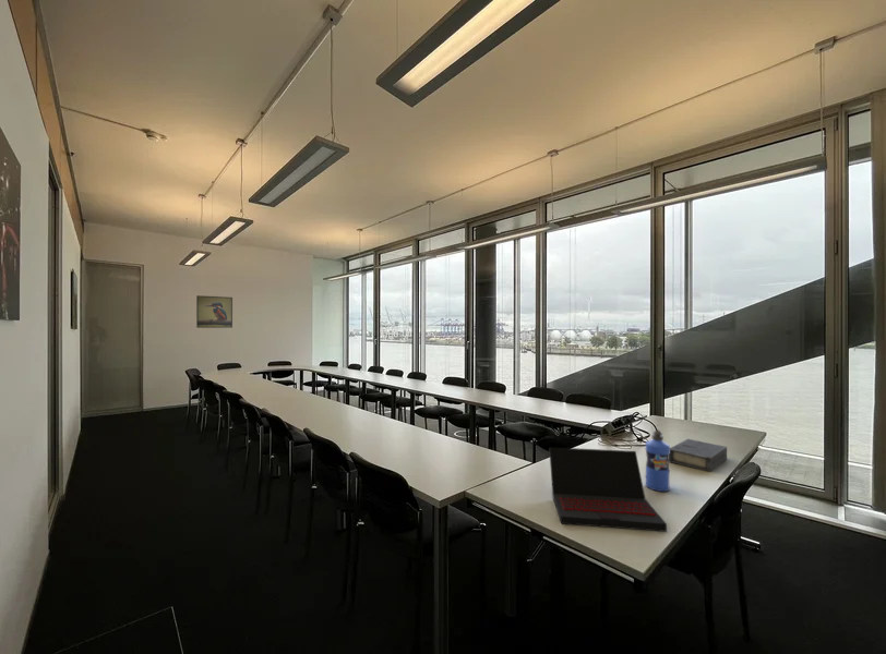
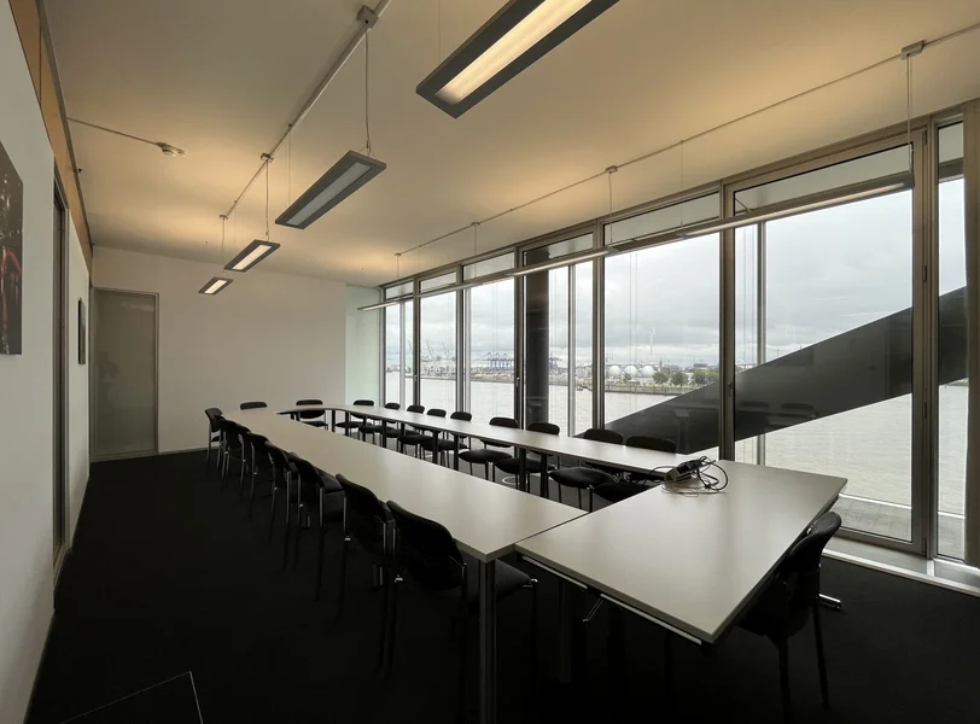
- water bottle (657, 458)
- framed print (215, 312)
- laptop (600, 483)
- book (697, 453)
